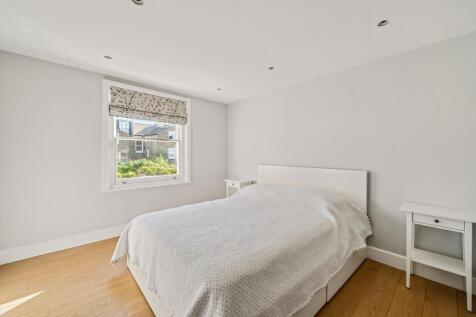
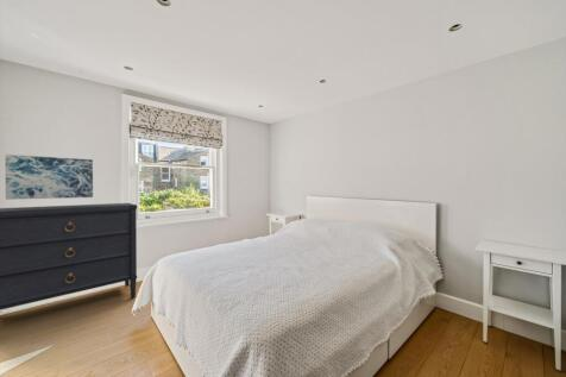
+ wall art (52, 177)
+ dresser (70, 257)
